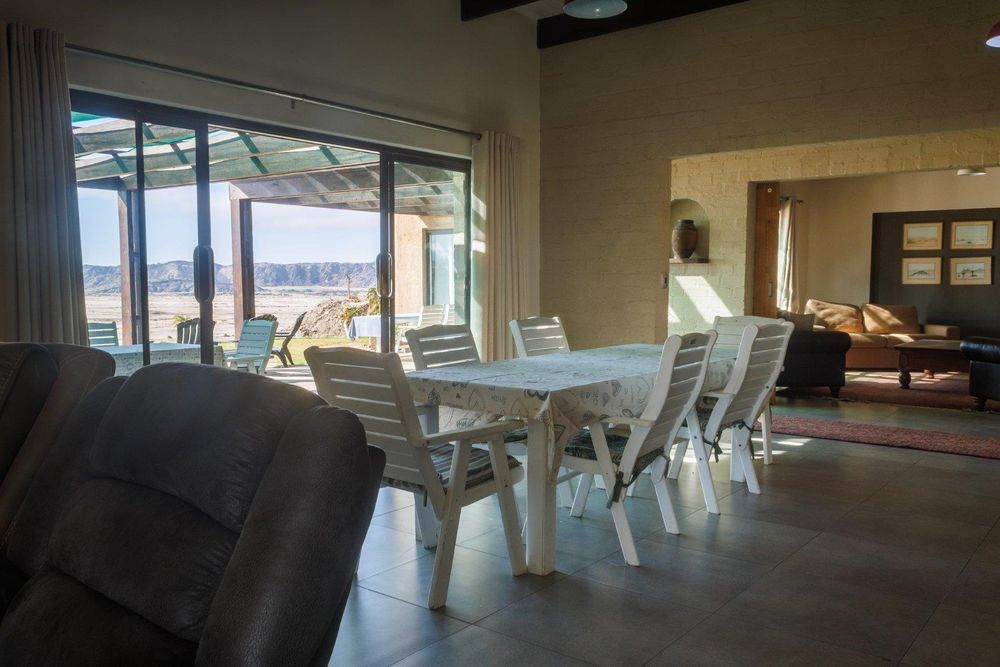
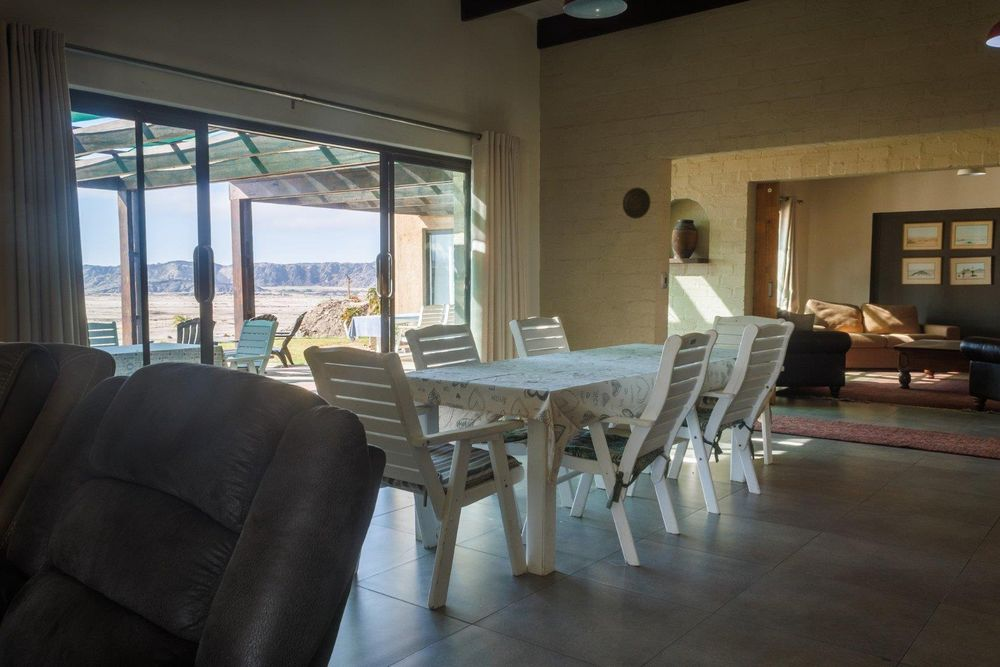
+ decorative plate (635, 203)
